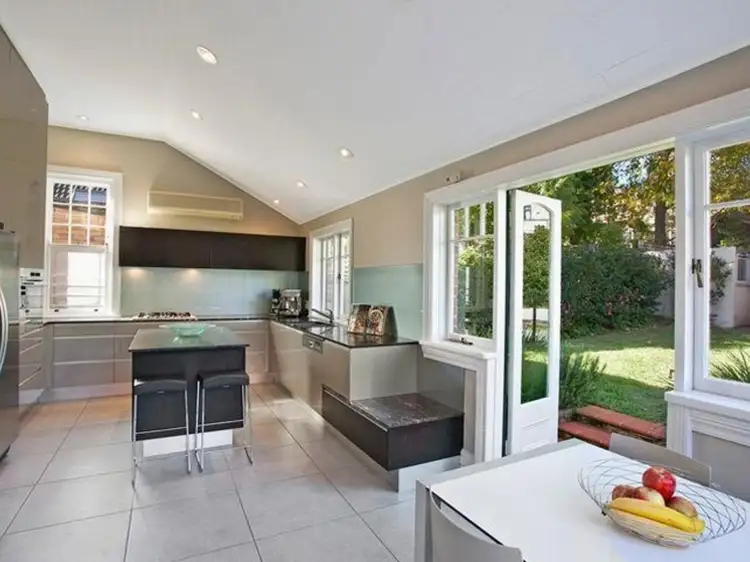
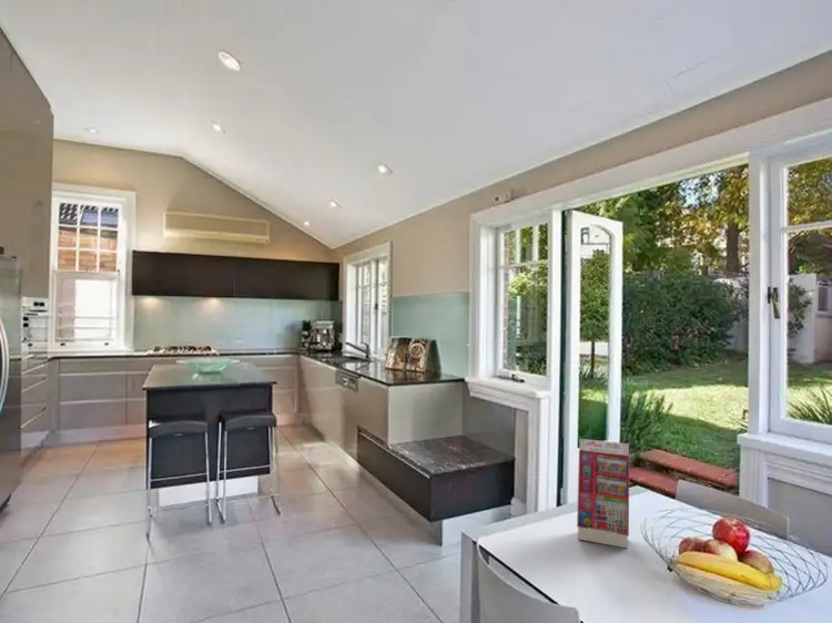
+ gift box (602, 490)
